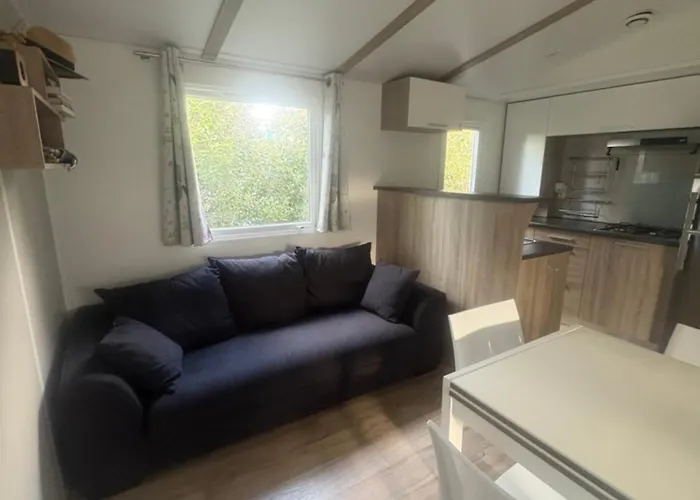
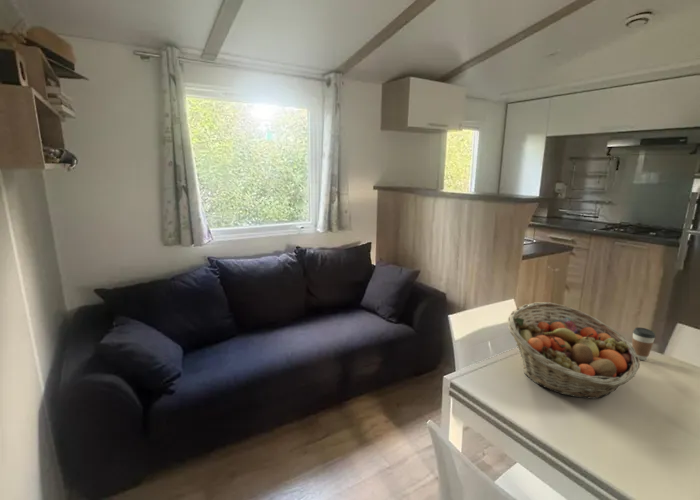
+ fruit basket (569, 346)
+ coffee cup (642, 344)
